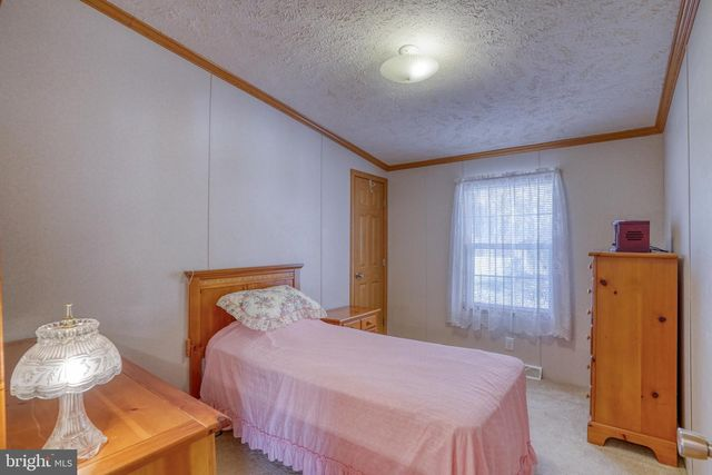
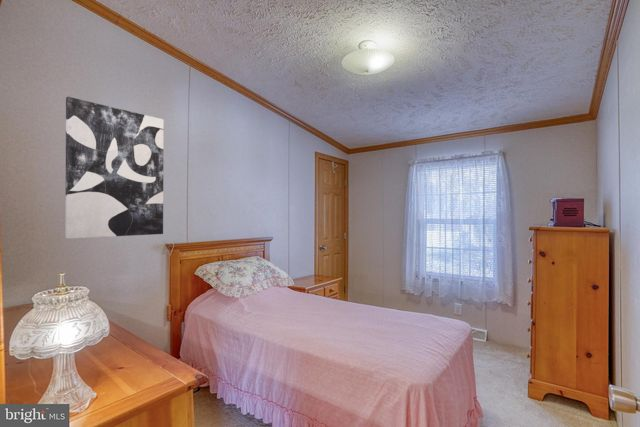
+ wall art (119, 172)
